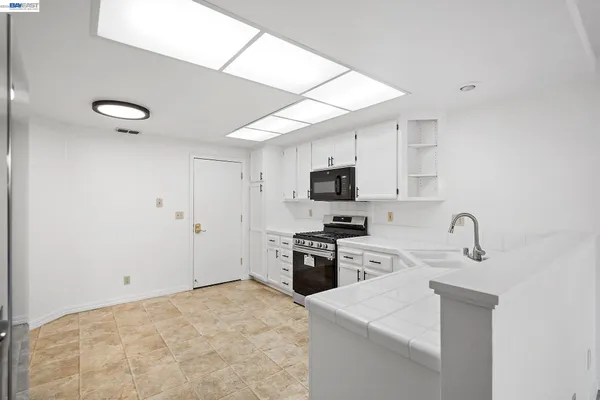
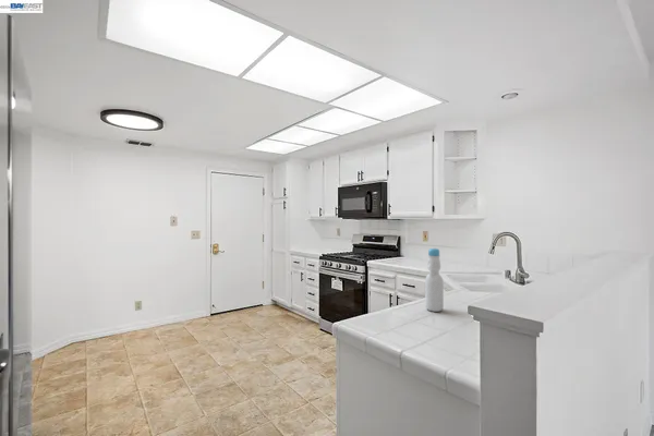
+ bottle (434, 278)
